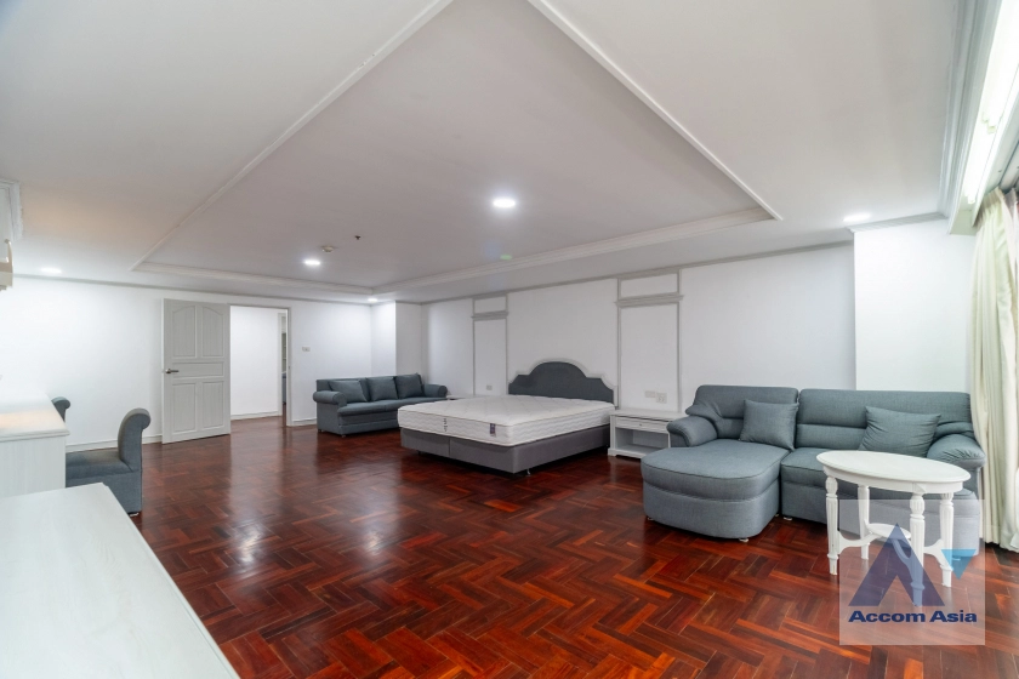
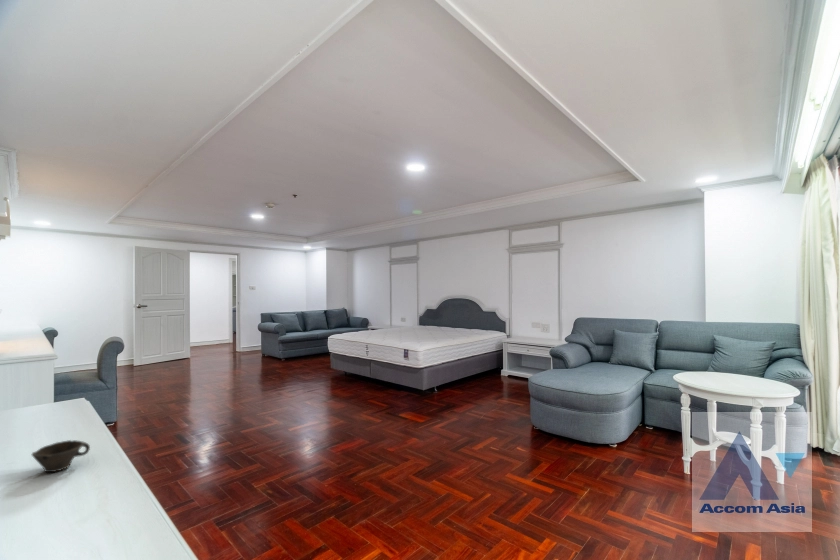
+ cup (61, 457)
